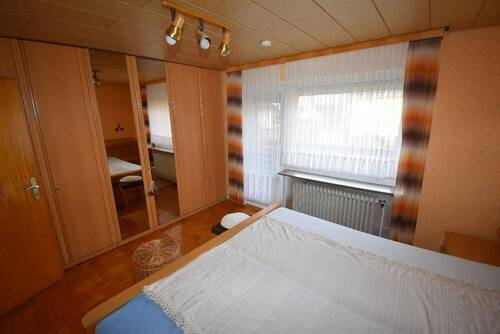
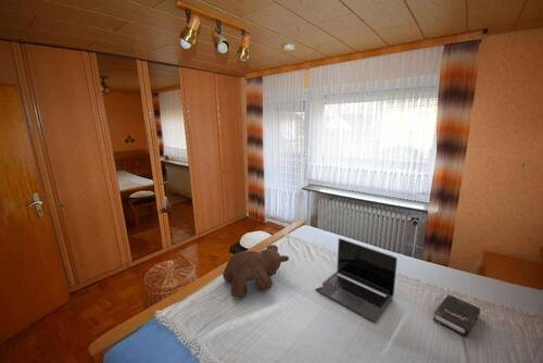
+ laptop (354, 274)
+ hardback book (456, 314)
+ teddy bear (255, 265)
